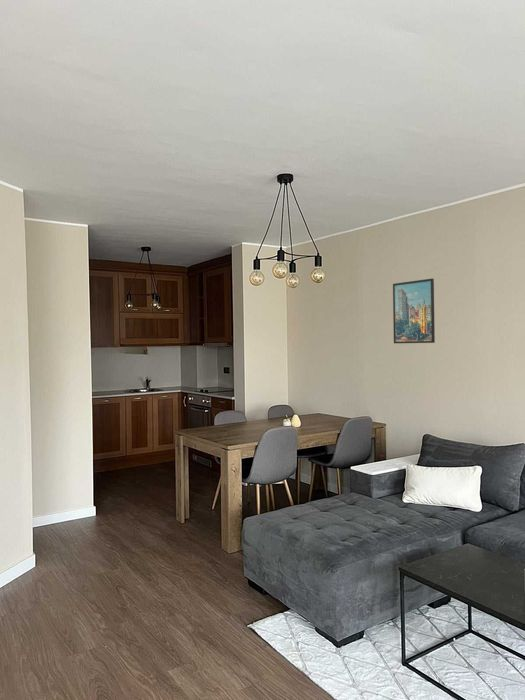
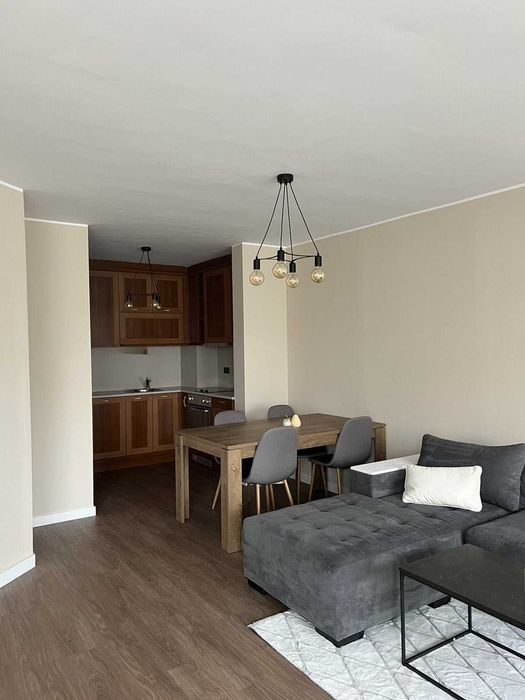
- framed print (413, 312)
